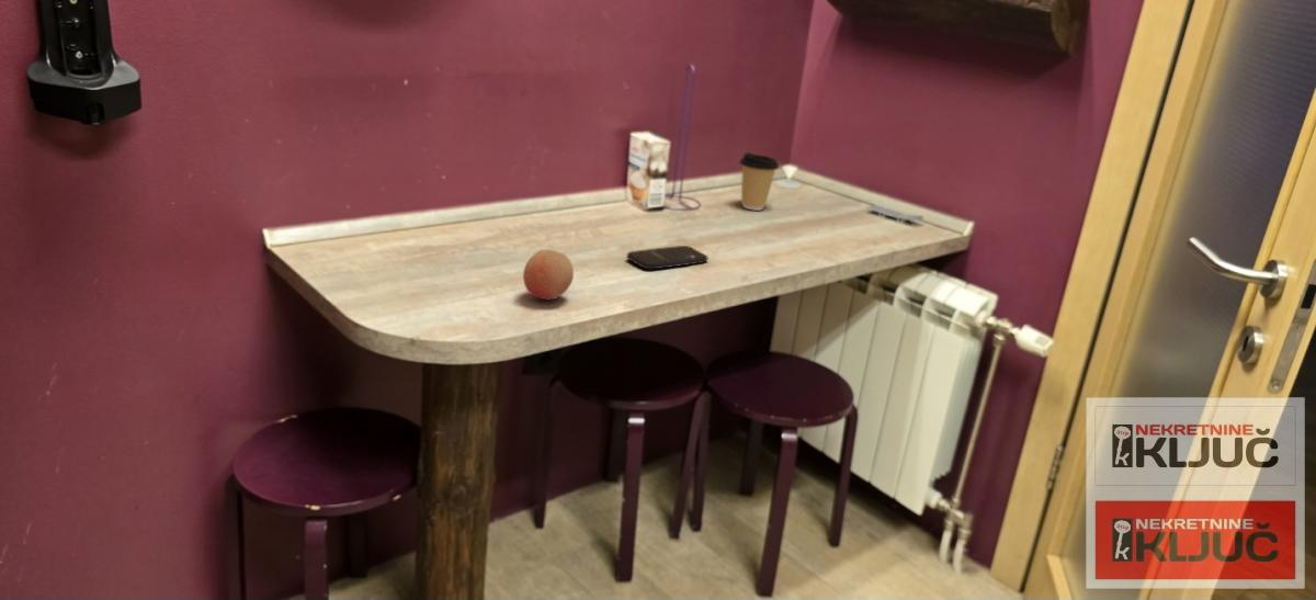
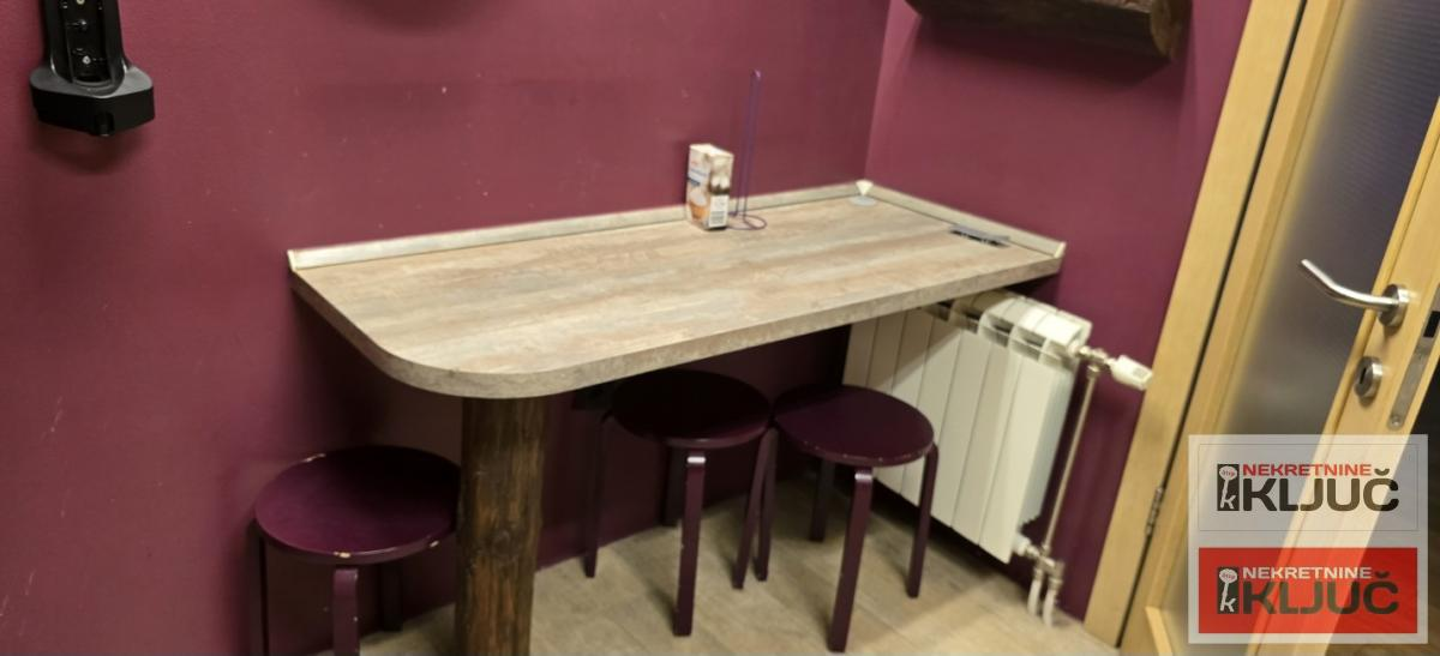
- fruit (548, 275)
- smartphone (667, 257)
- coffee cup (757, 181)
